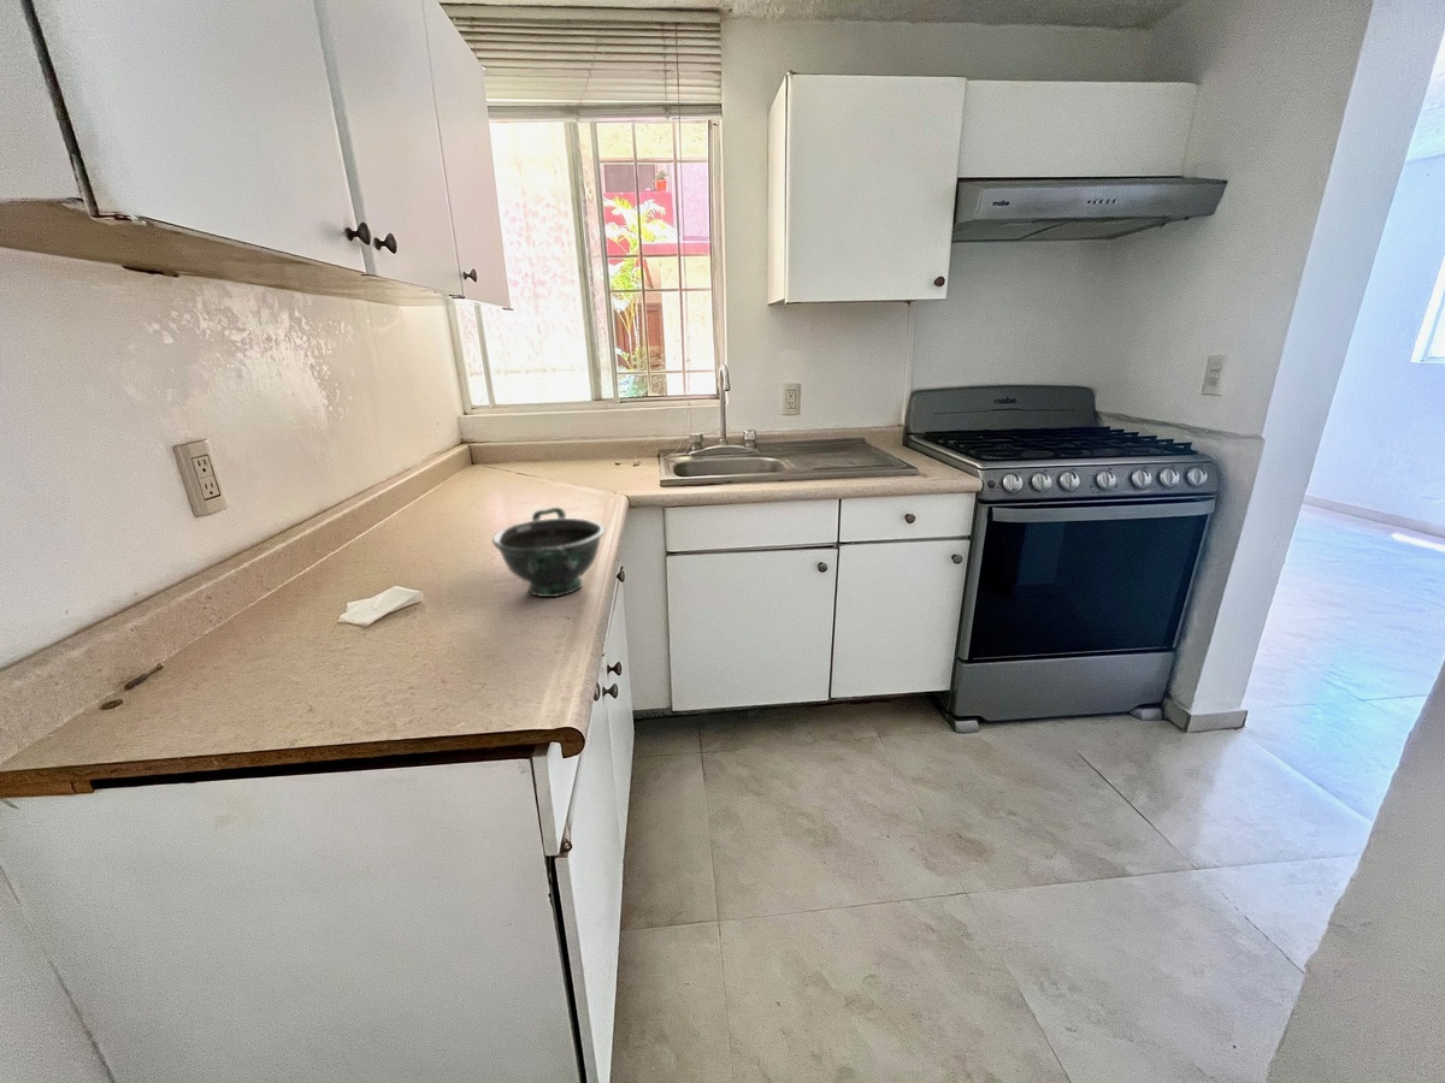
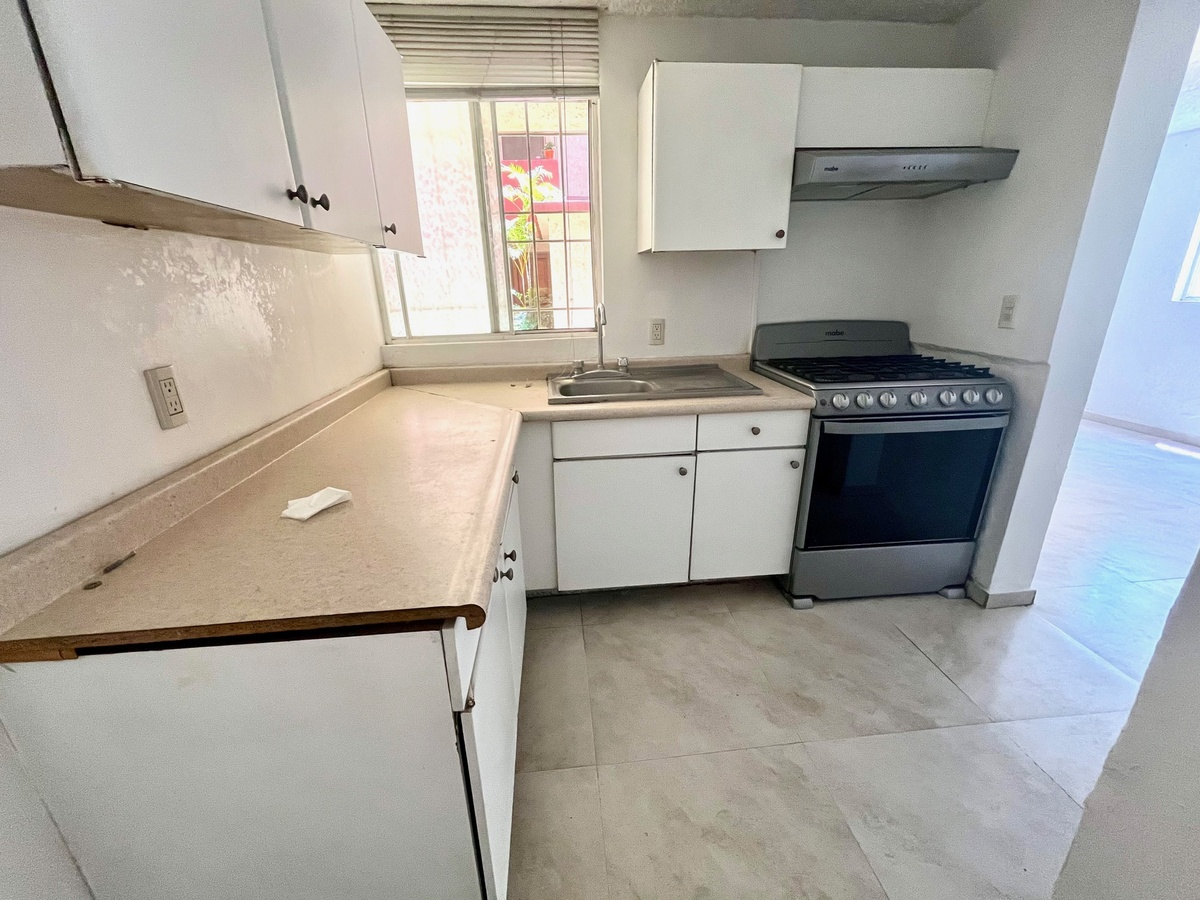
- bowl (552, 557)
